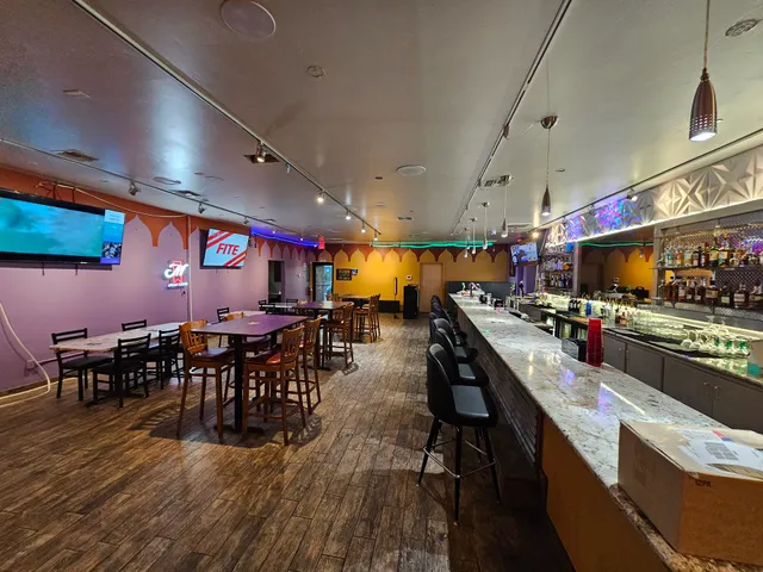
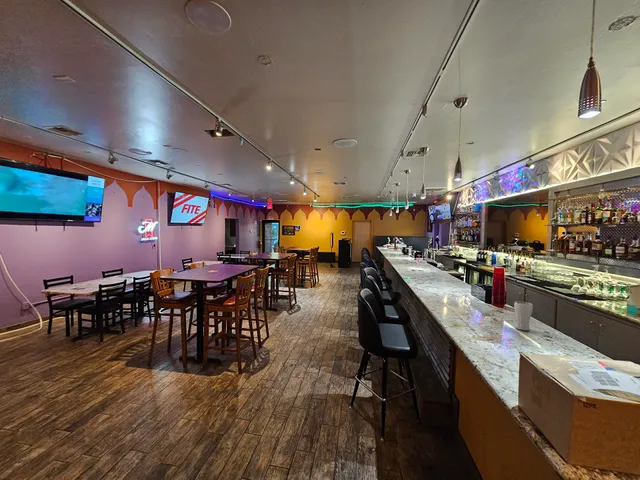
+ drinking glass (523, 316)
